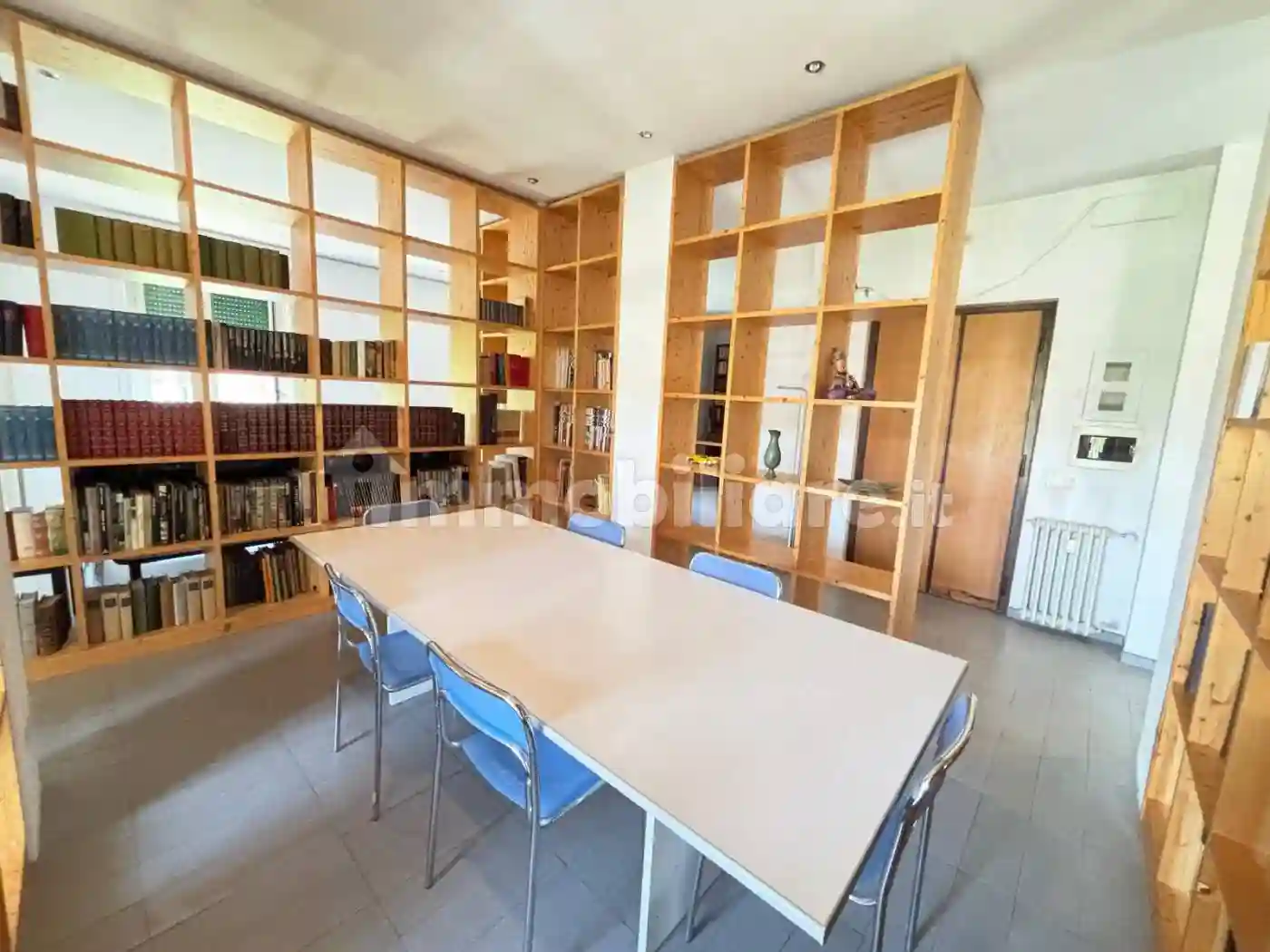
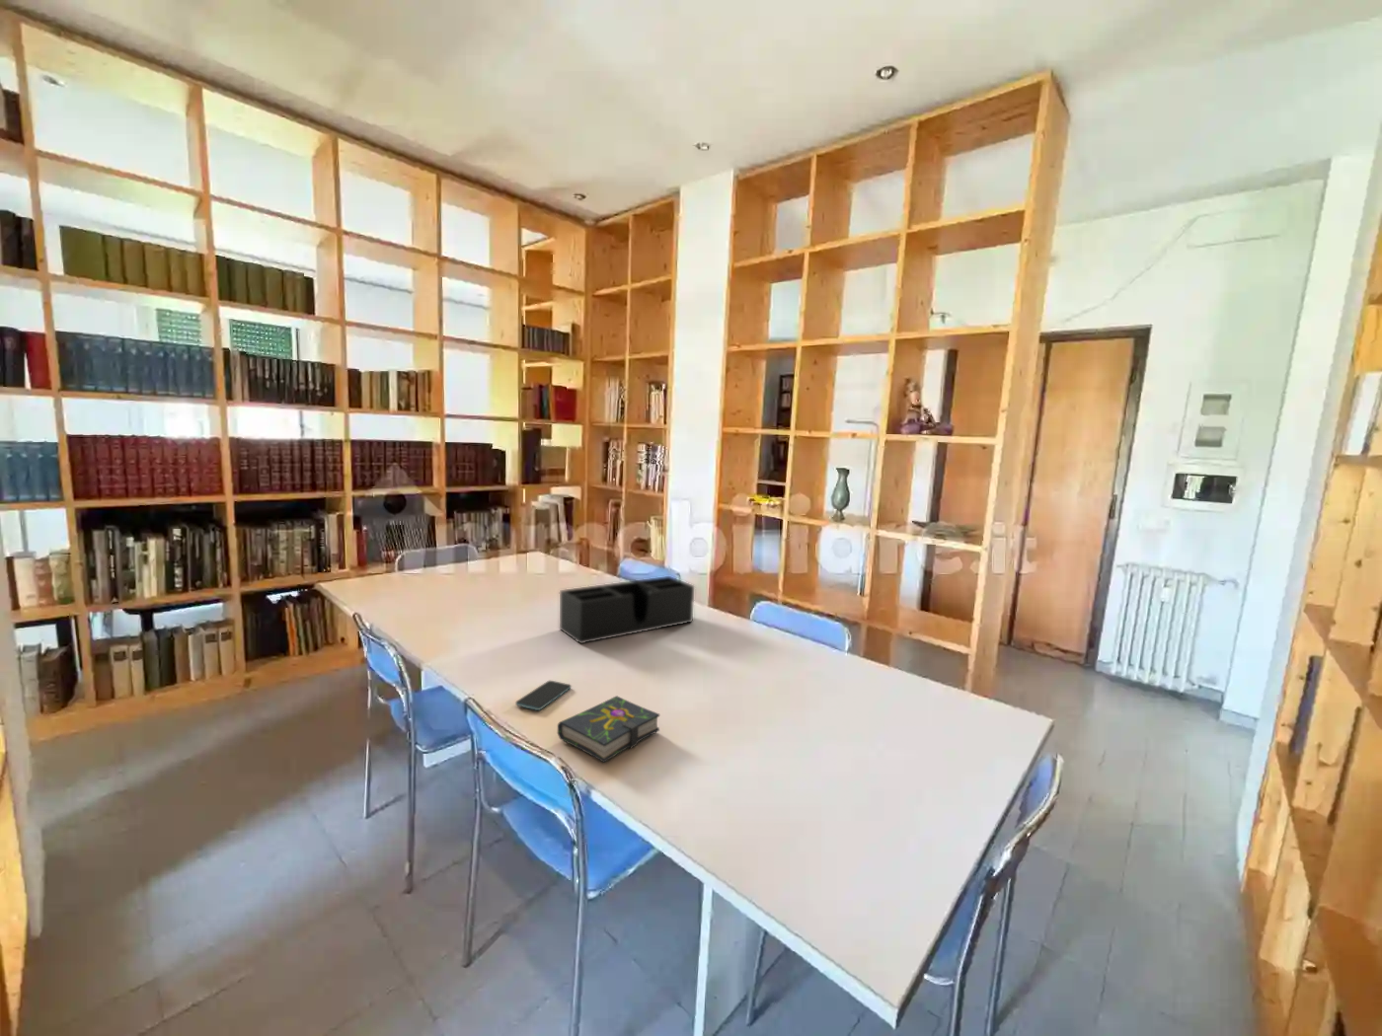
+ smartphone (544, 694)
+ book (609, 725)
+ desk organizer (629, 607)
